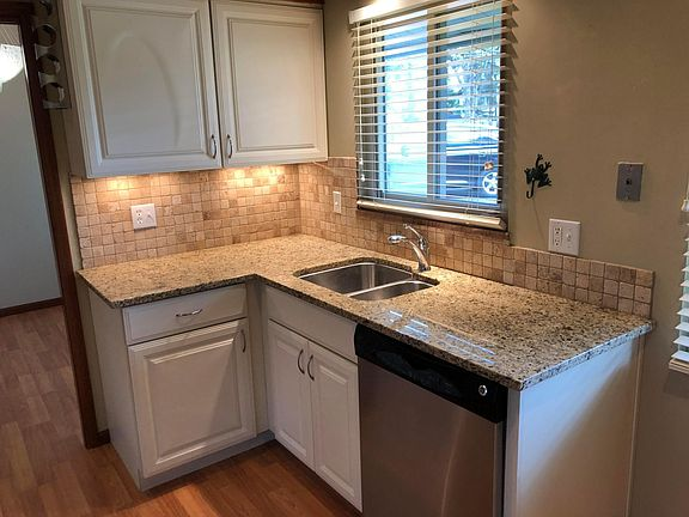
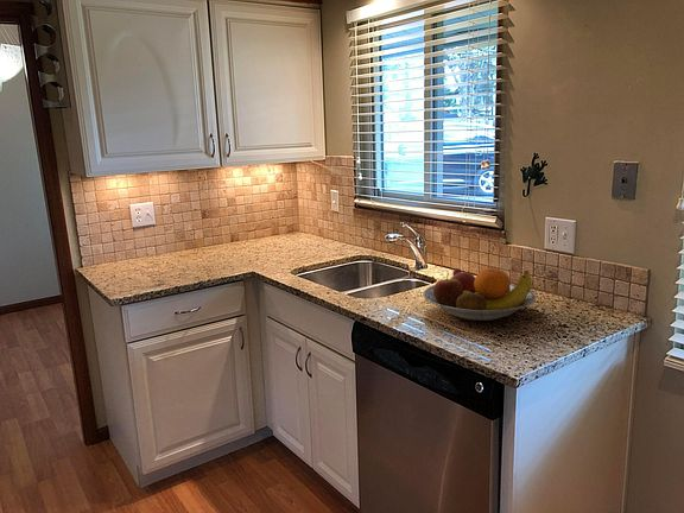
+ fruit bowl (477, 290)
